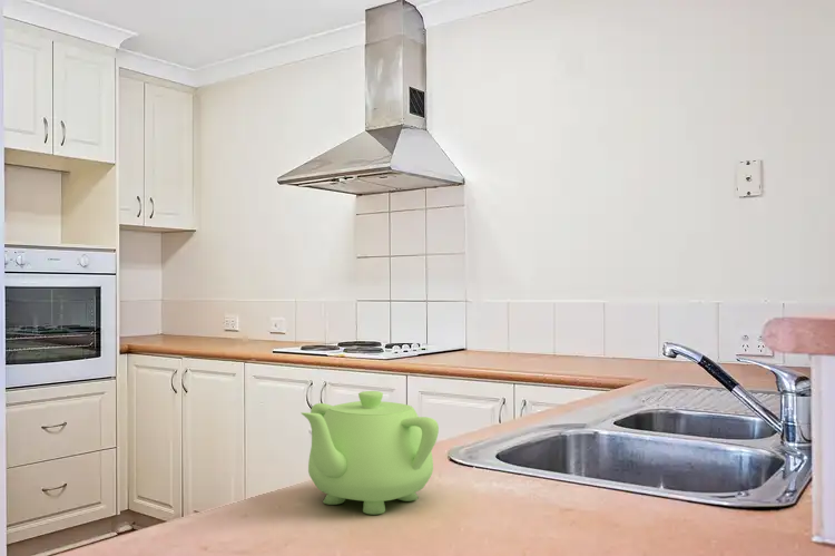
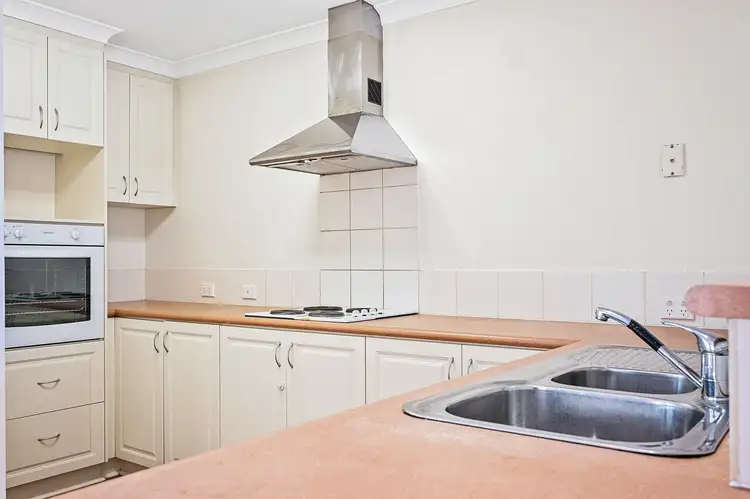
- teapot (357, 449)
